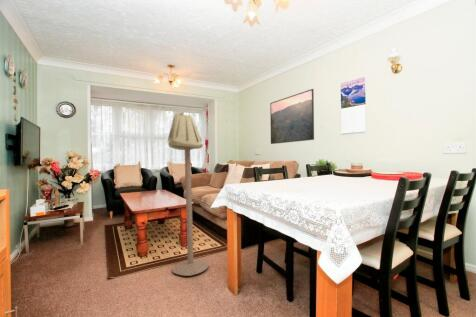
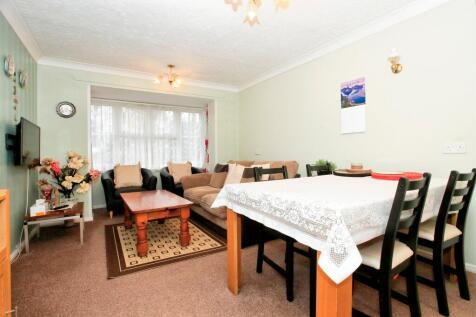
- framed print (289, 119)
- floor lamp (186, 188)
